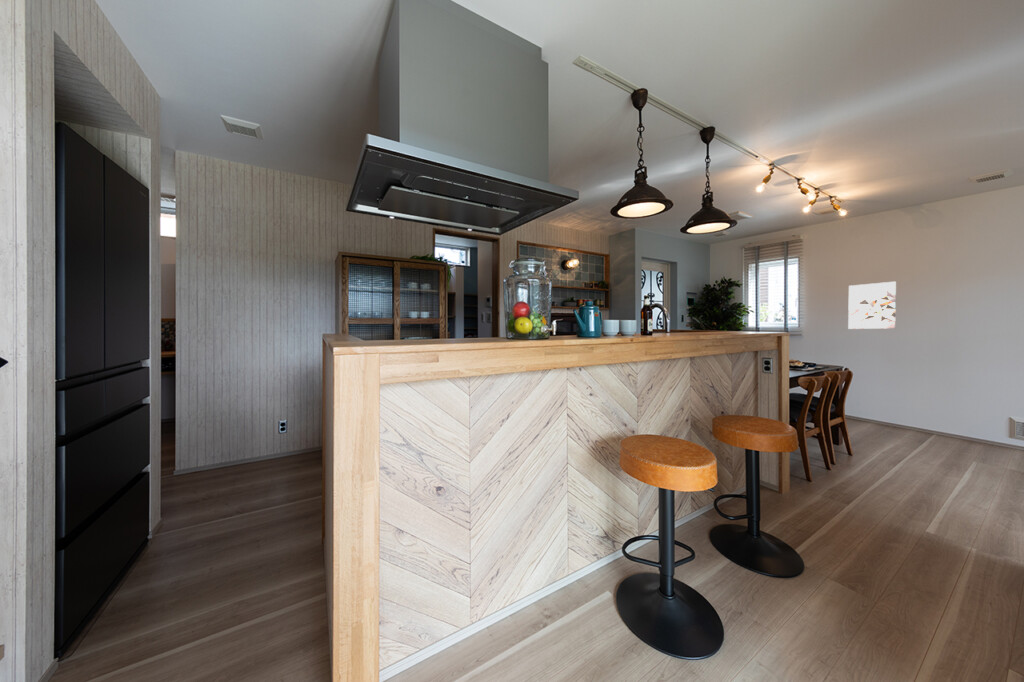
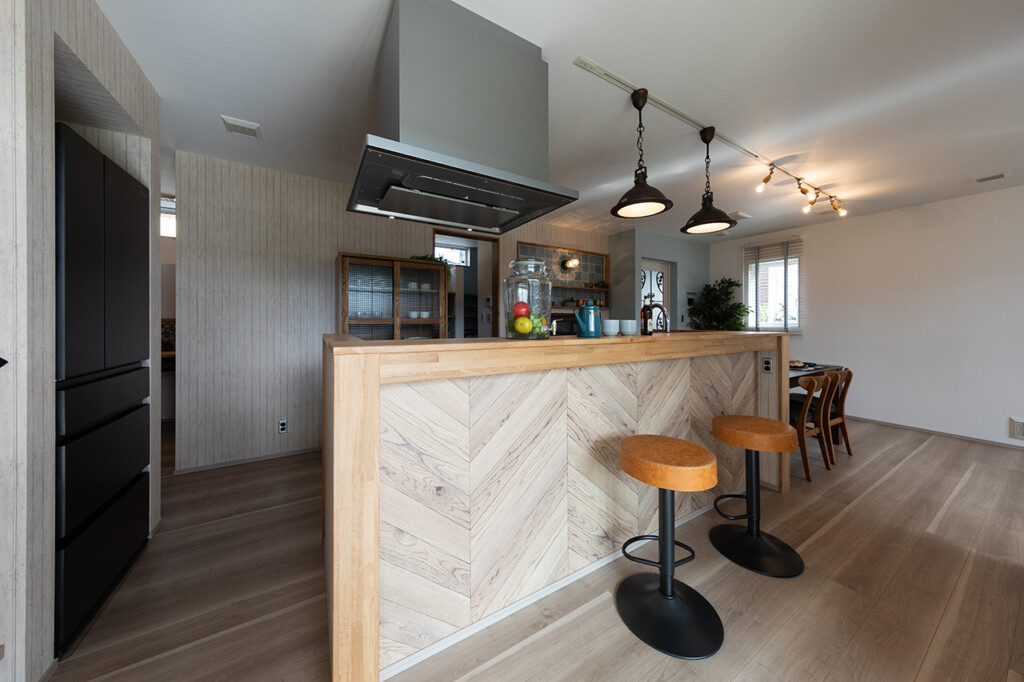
- wall art (871, 306)
